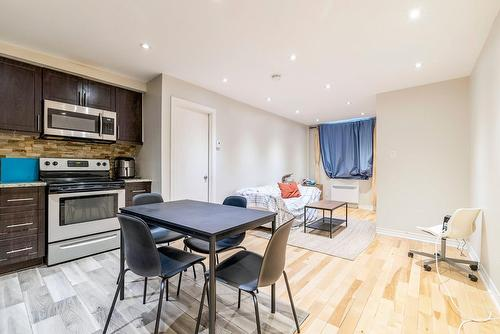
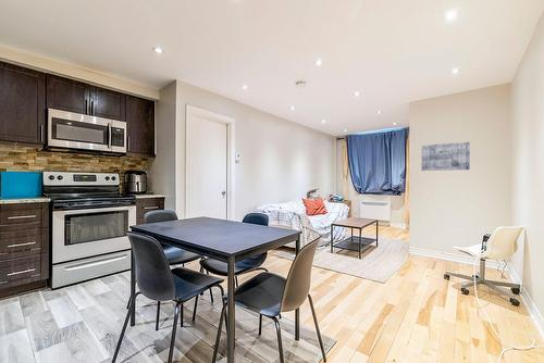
+ wall art (444, 157)
